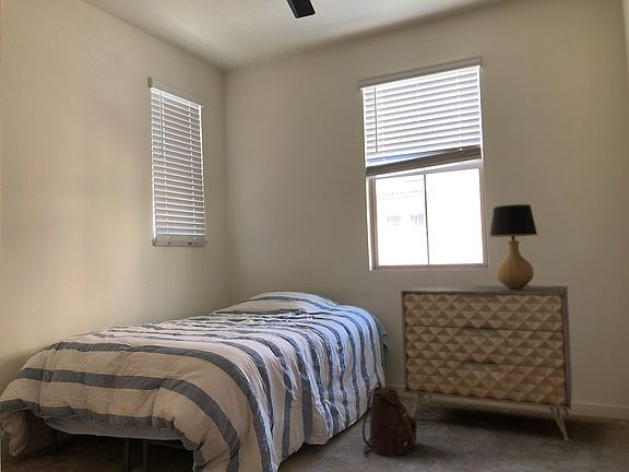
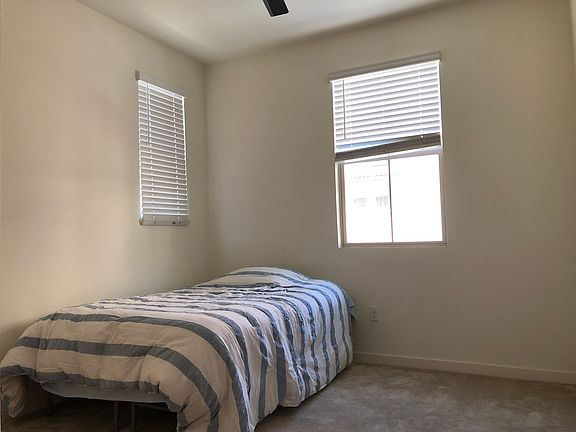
- backpack (389, 414)
- table lamp (518, 246)
- dresser (486, 353)
